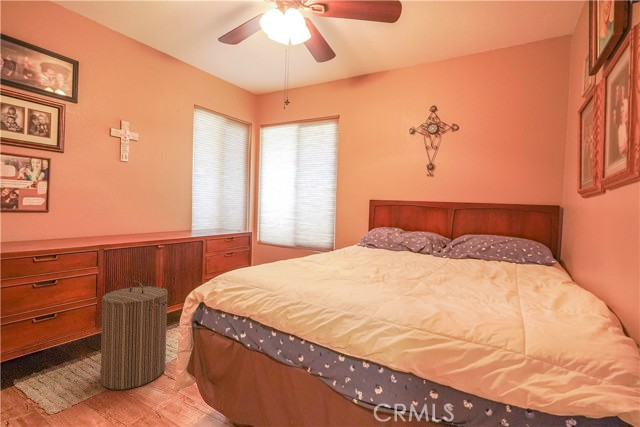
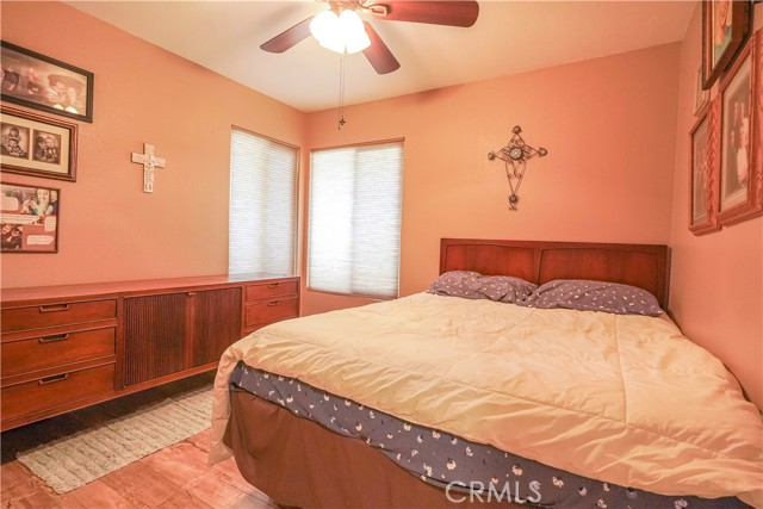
- laundry hamper (135, 327)
